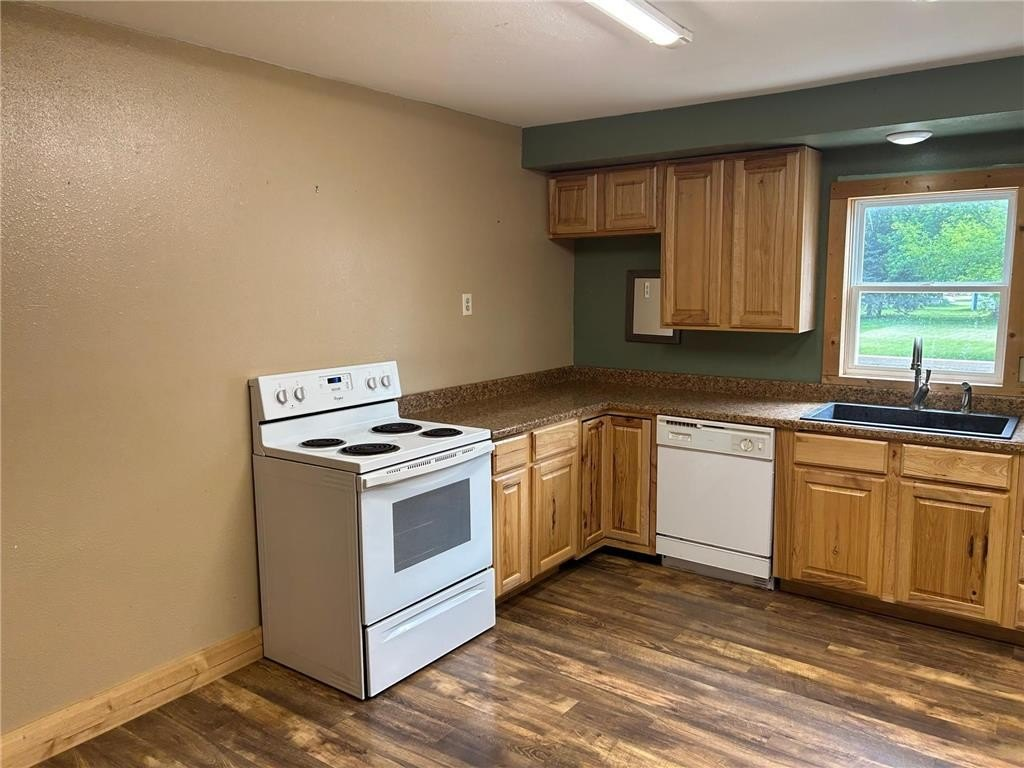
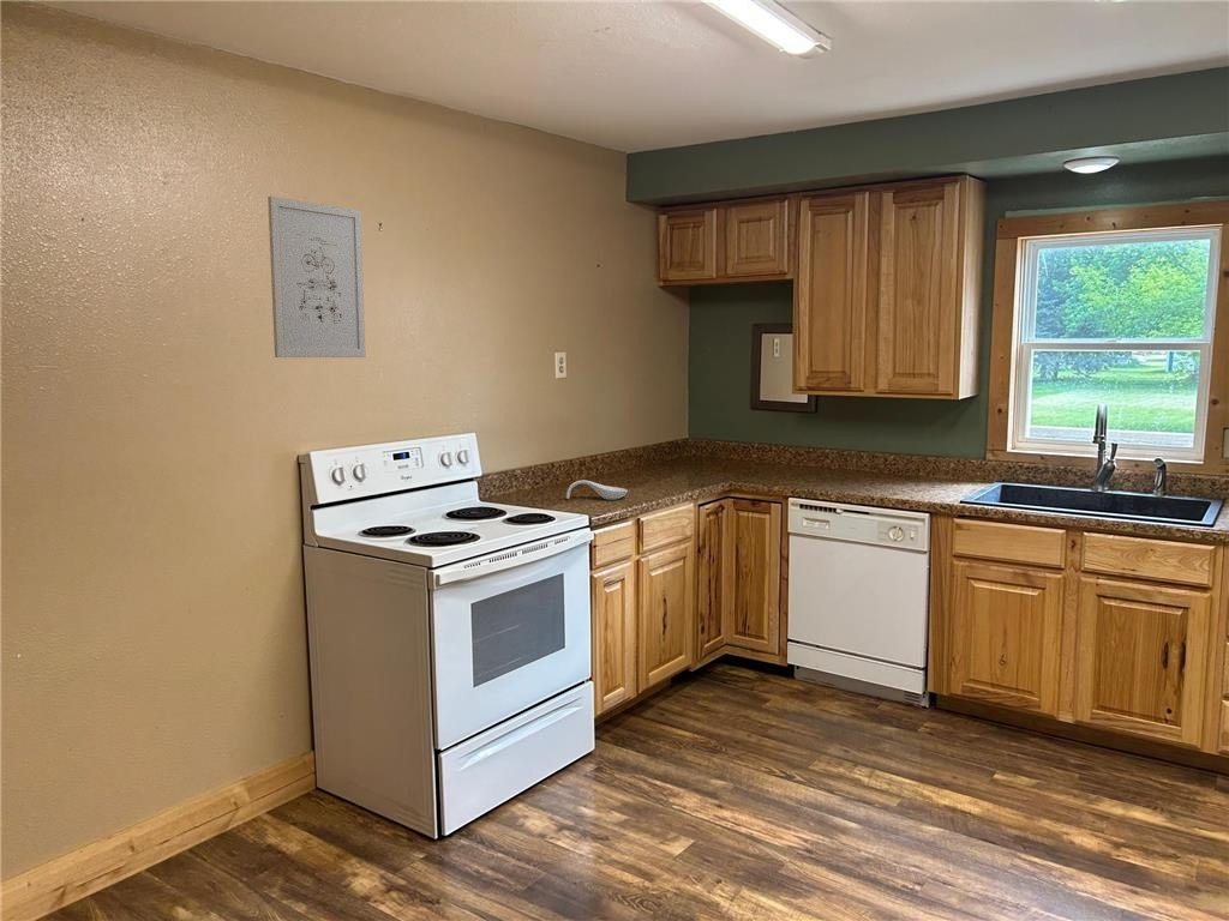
+ wall art (319, 281)
+ spoon rest (596, 489)
